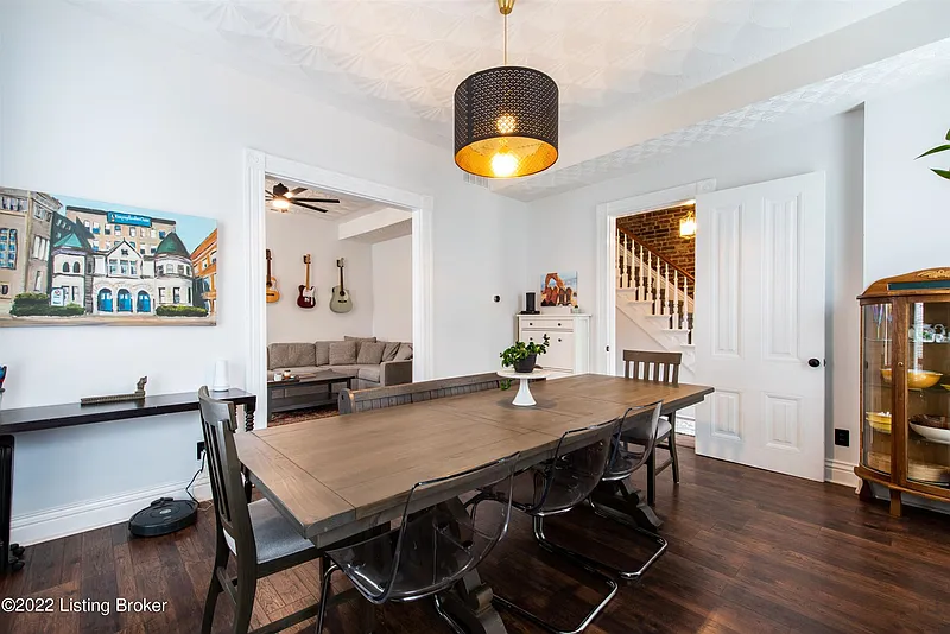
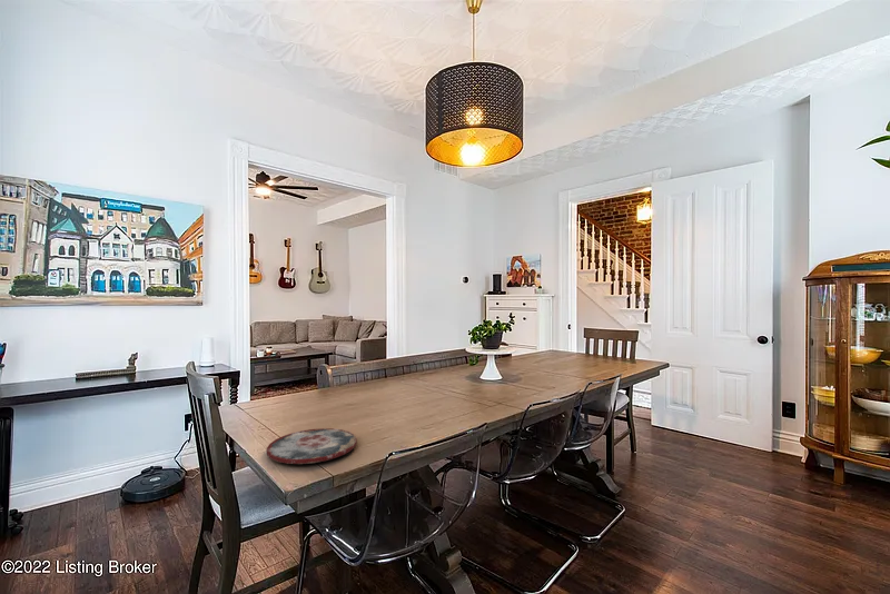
+ plate (313, 444)
